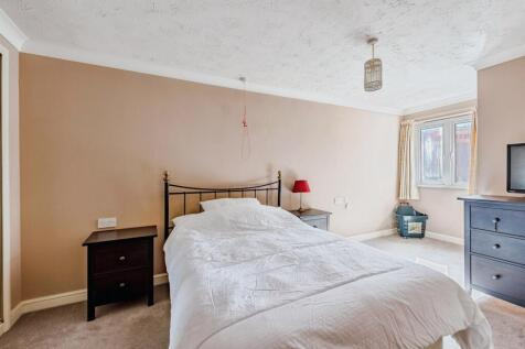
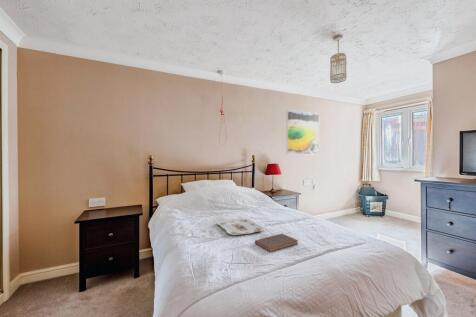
+ serving tray (239, 226)
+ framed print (303, 133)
+ book (276, 241)
